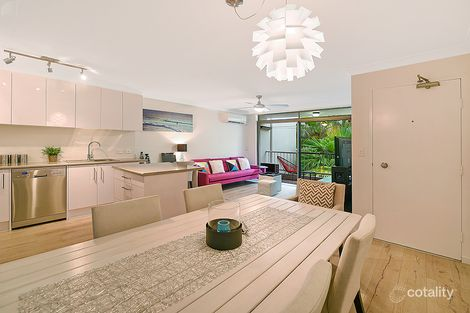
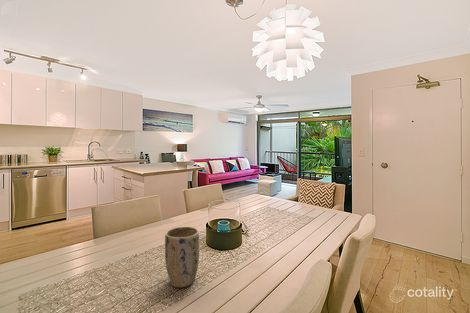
+ plant pot (182, 256)
